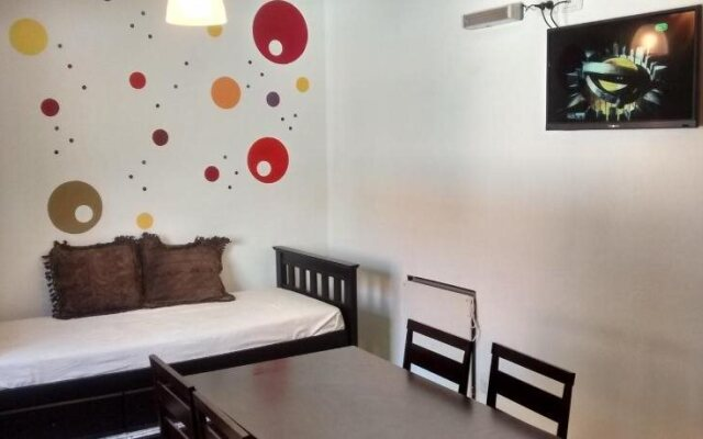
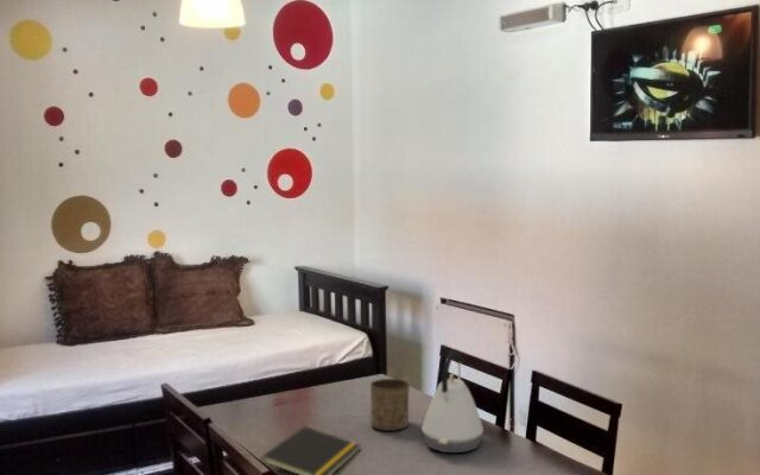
+ cup (390, 404)
+ notepad (312, 452)
+ kettle (452, 397)
